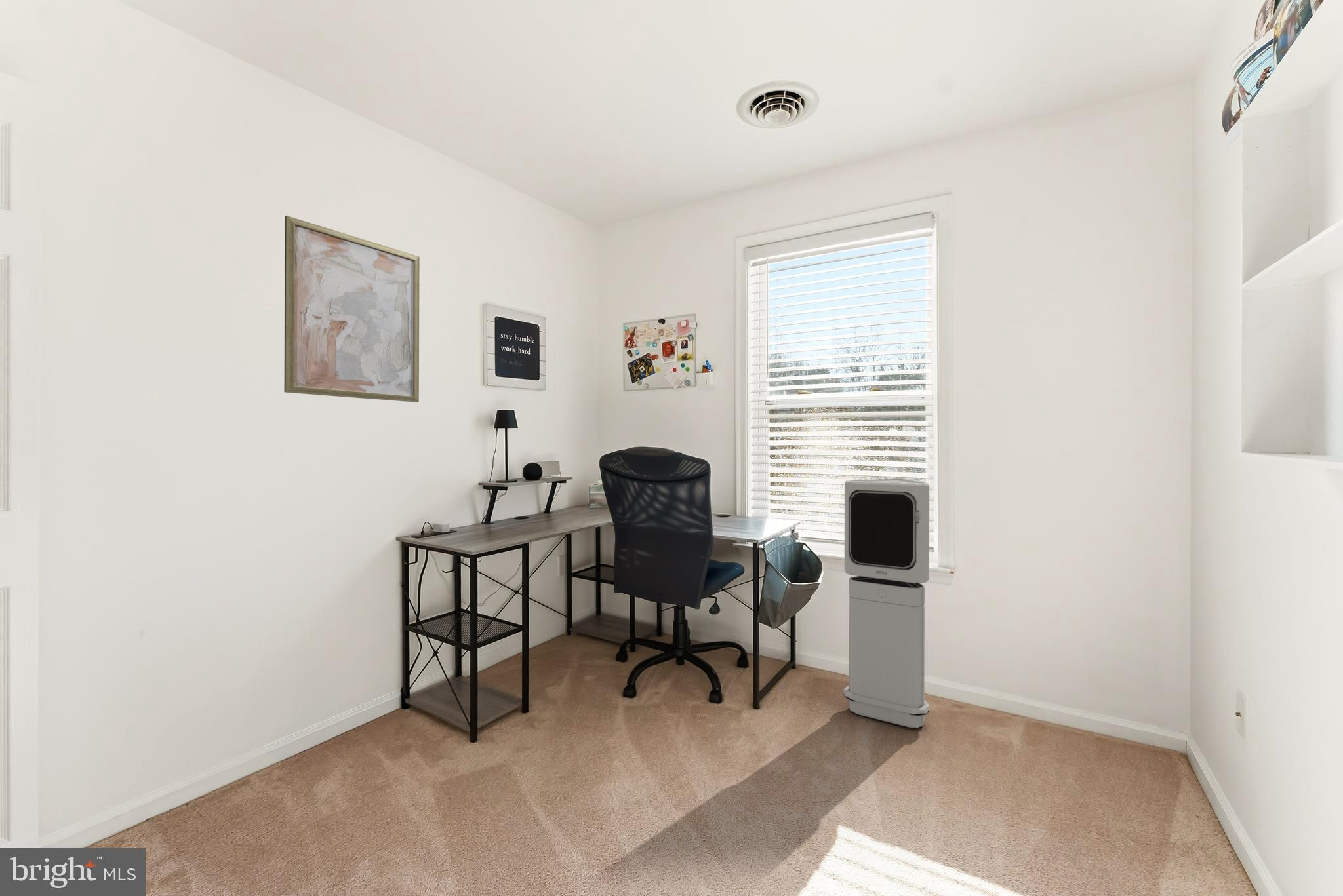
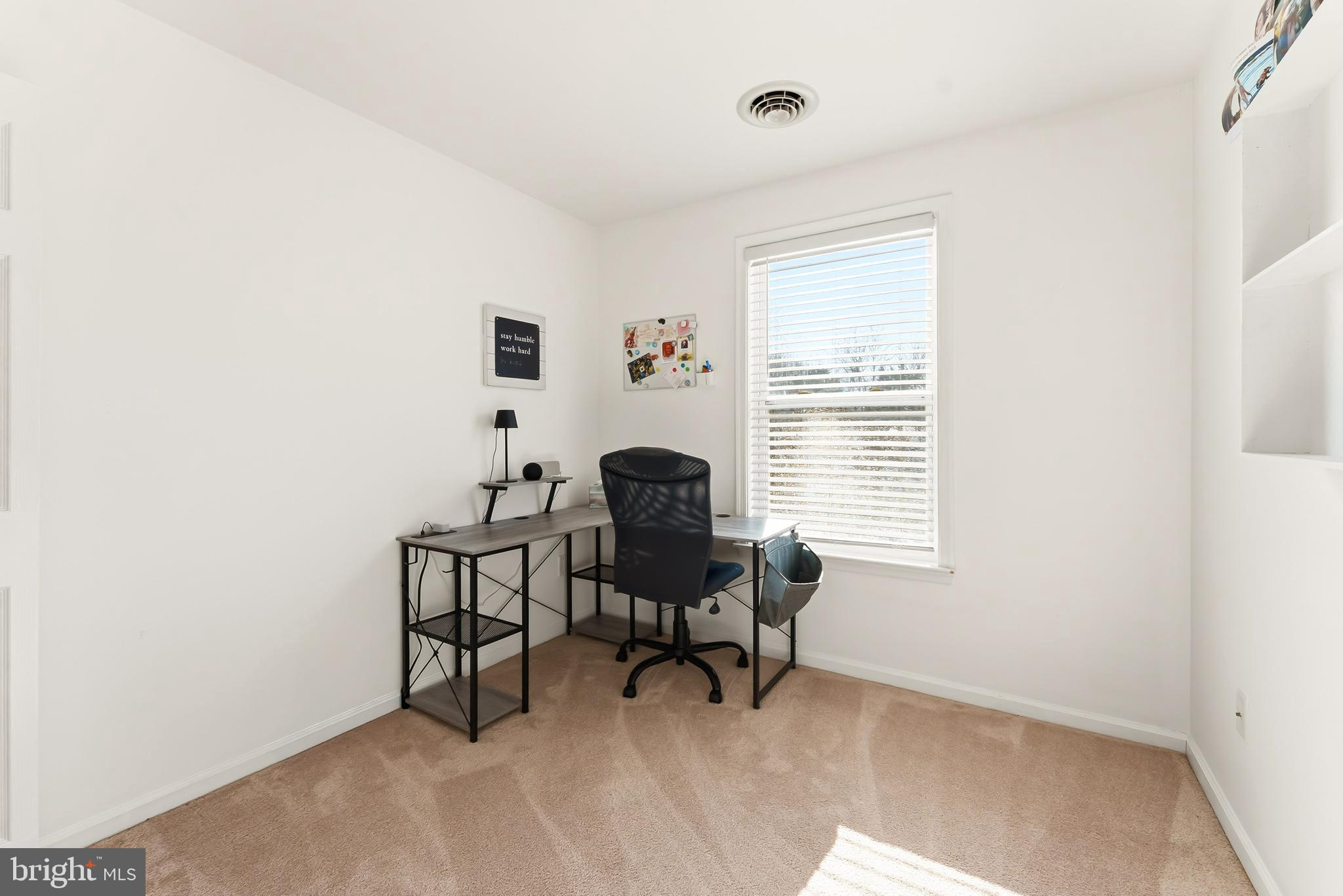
- air purifier (892, 593)
- wall art (359, 318)
